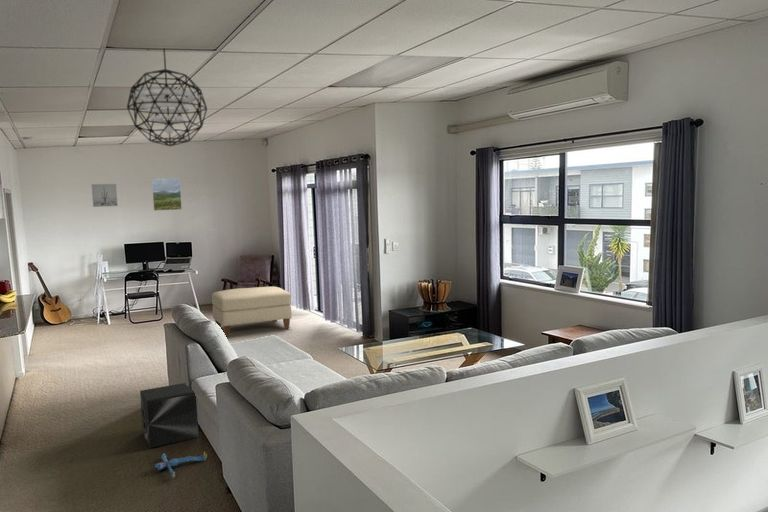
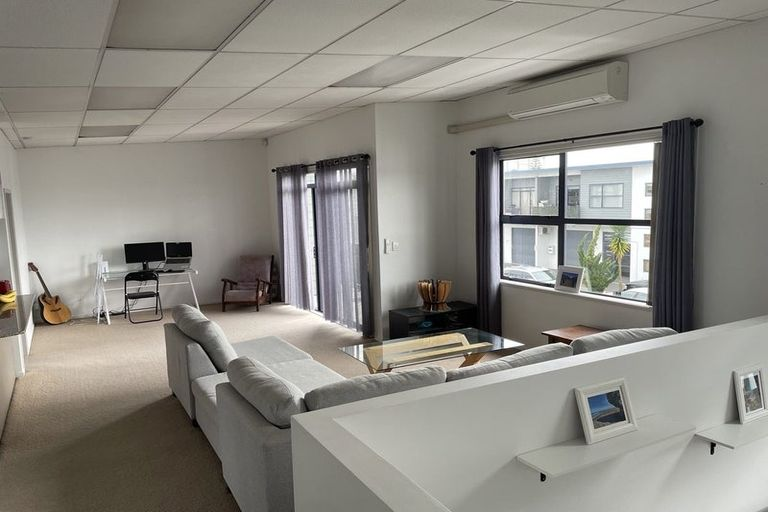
- plush toy (181, 461)
- ottoman (251, 308)
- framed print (166, 194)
- speaker (168, 413)
- pendant light (167, 97)
- wall art (104, 195)
